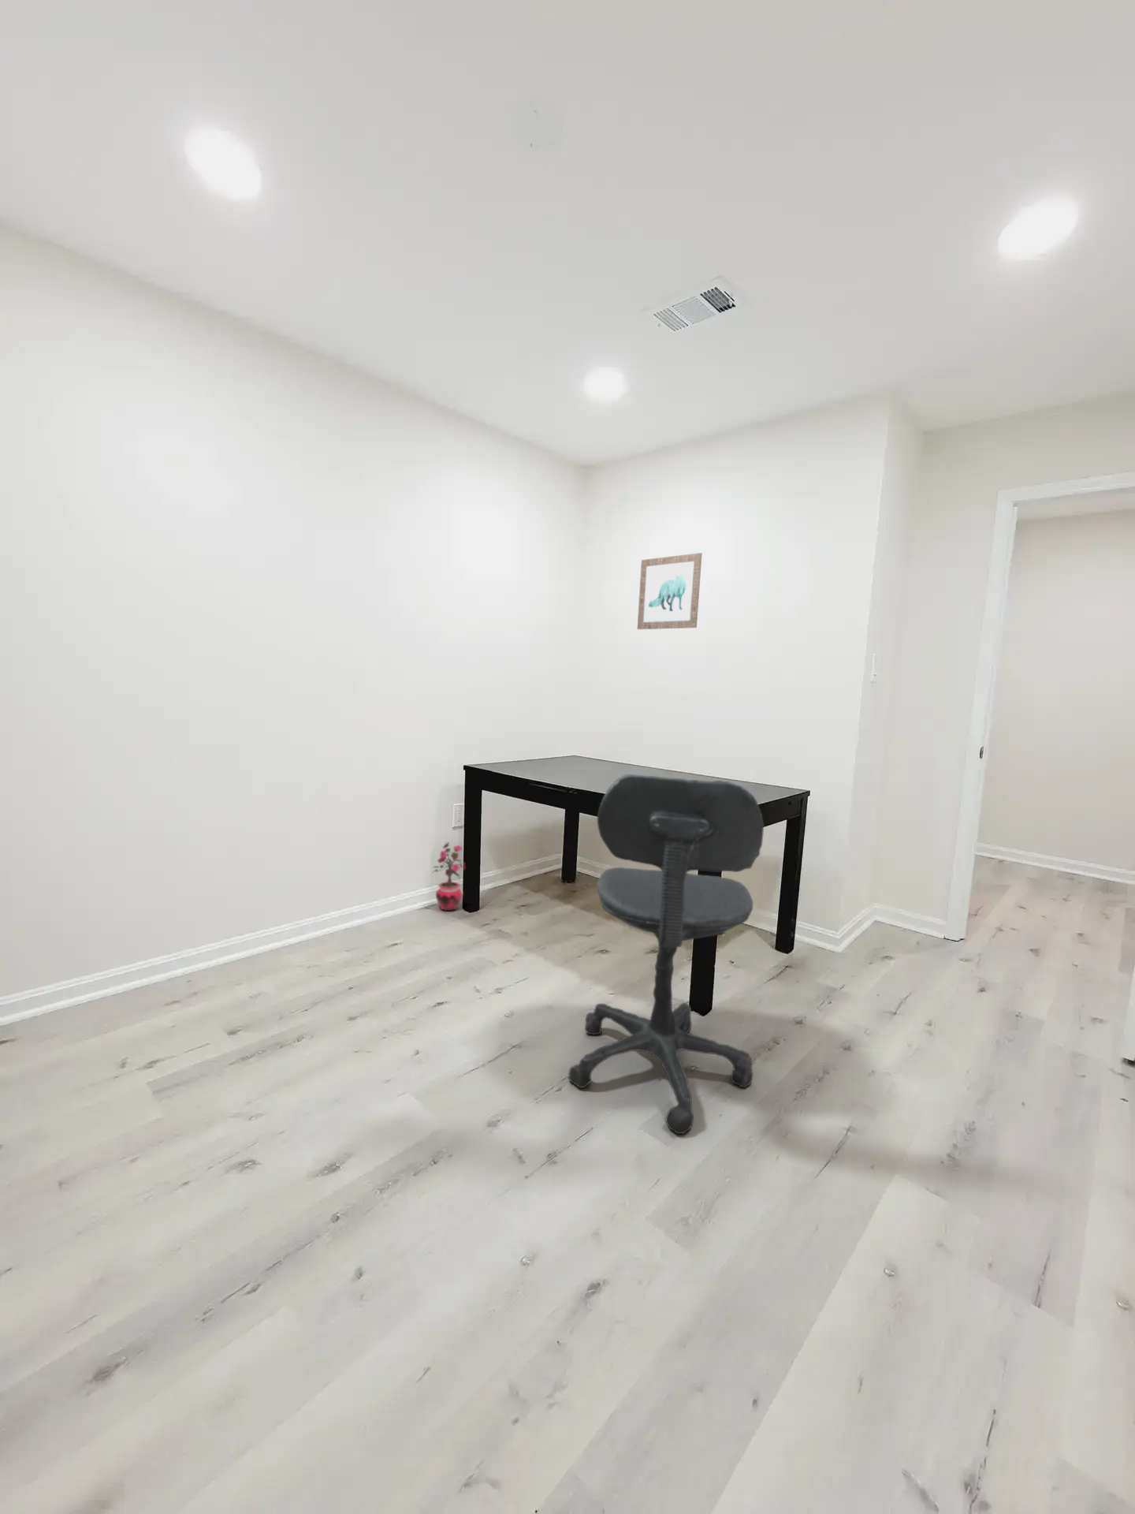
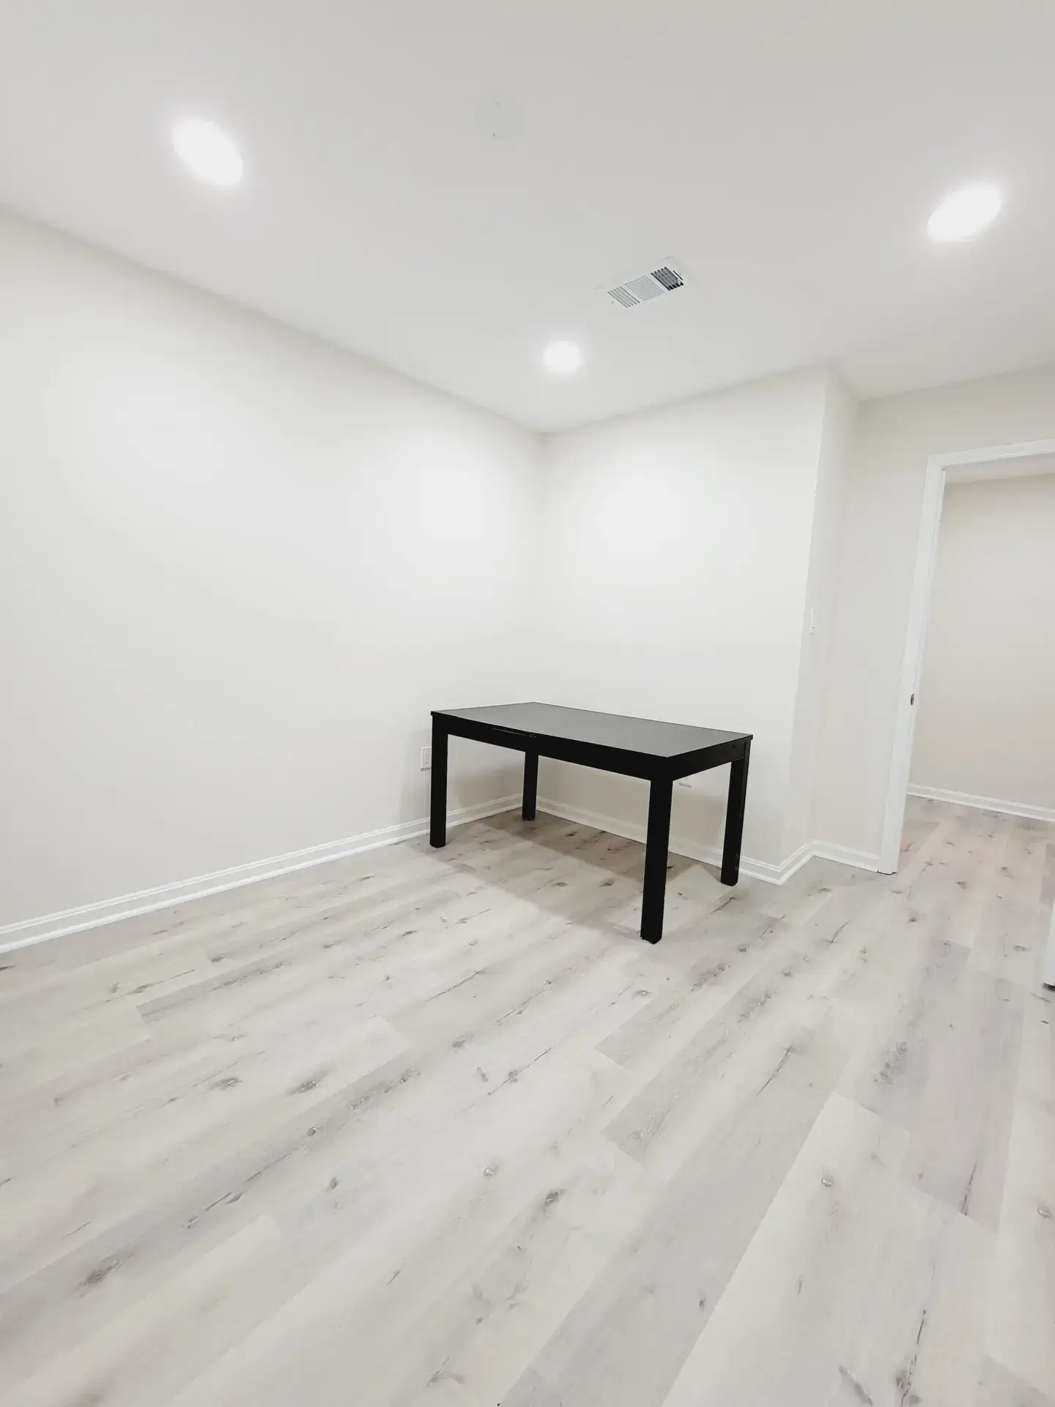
- potted plant (448, 875)
- wall art (668, 592)
- office chair (671, 923)
